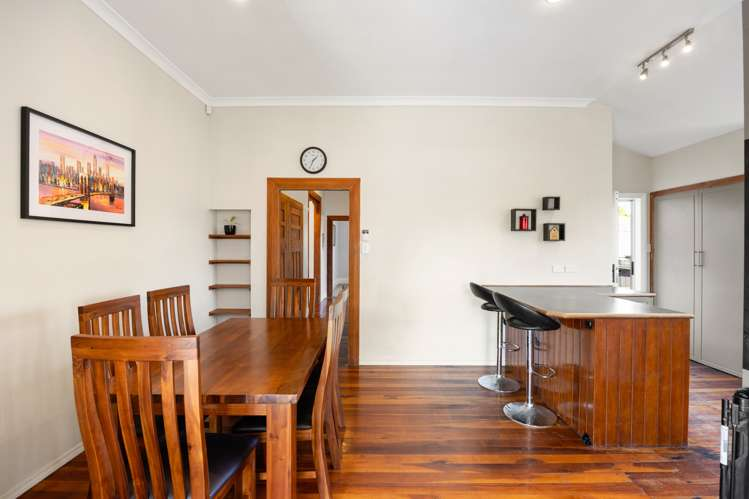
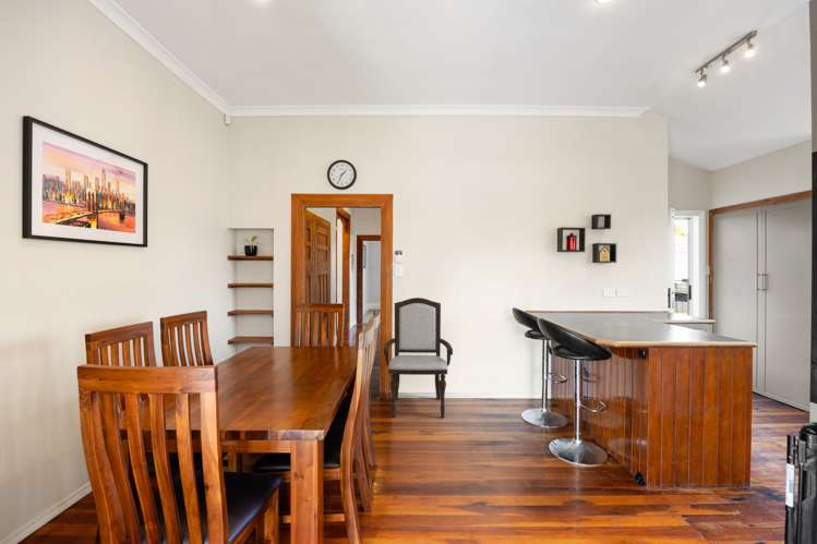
+ armchair (418, 352)
